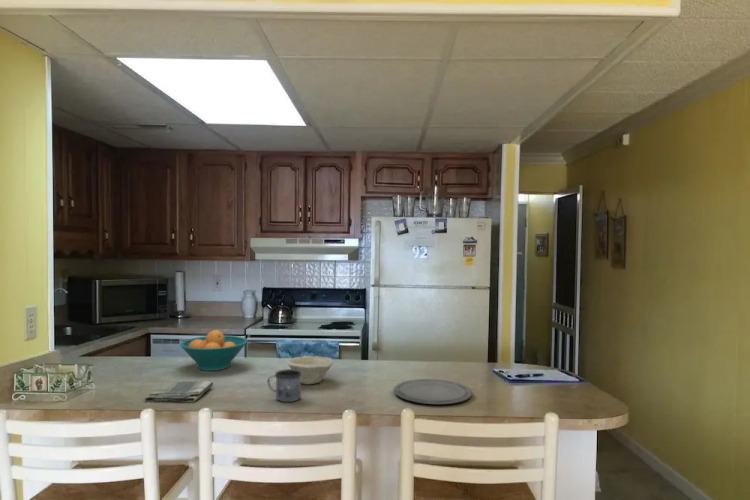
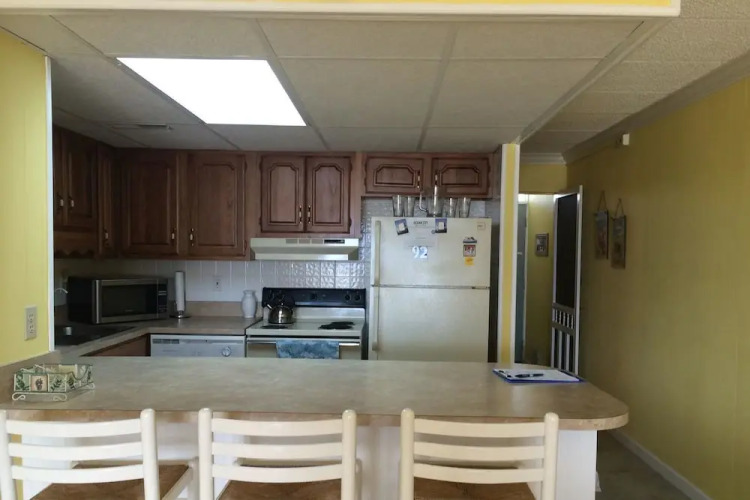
- fruit bowl (214, 348)
- mug (284, 385)
- bowl (310, 370)
- plate (432, 392)
- dish towel (180, 389)
